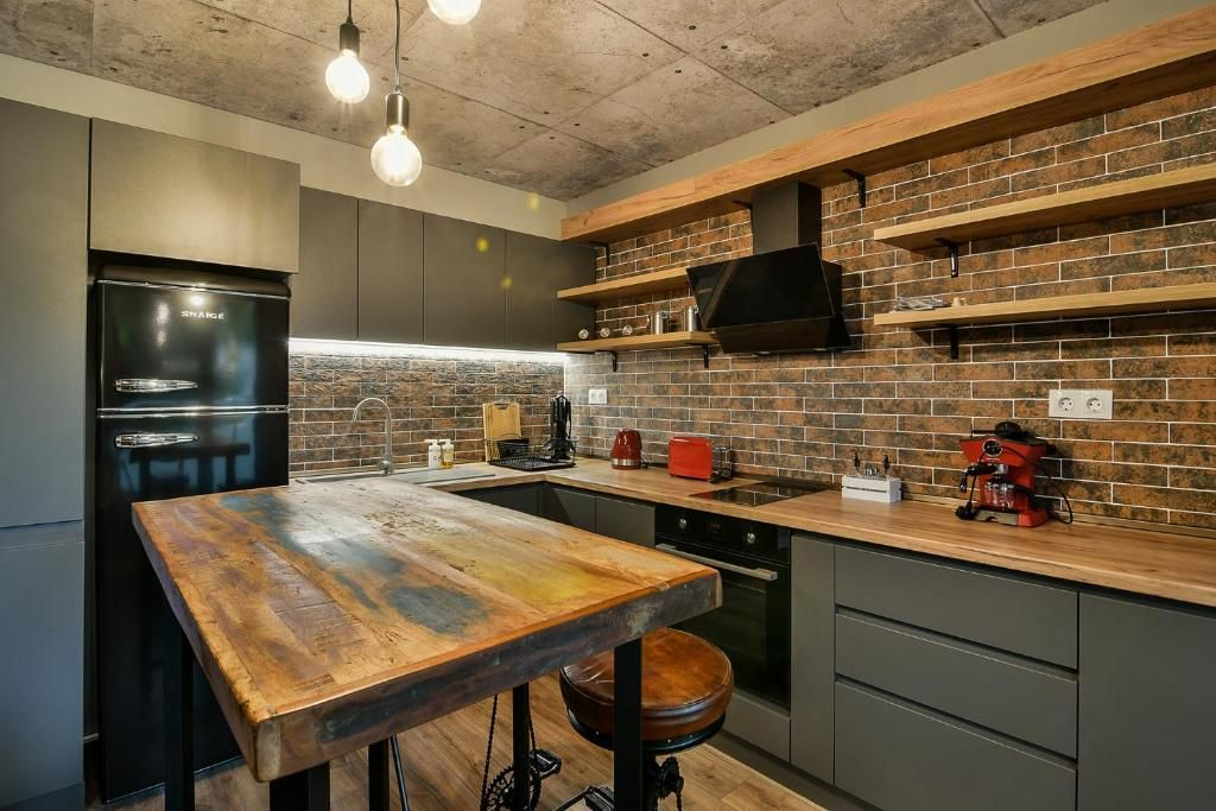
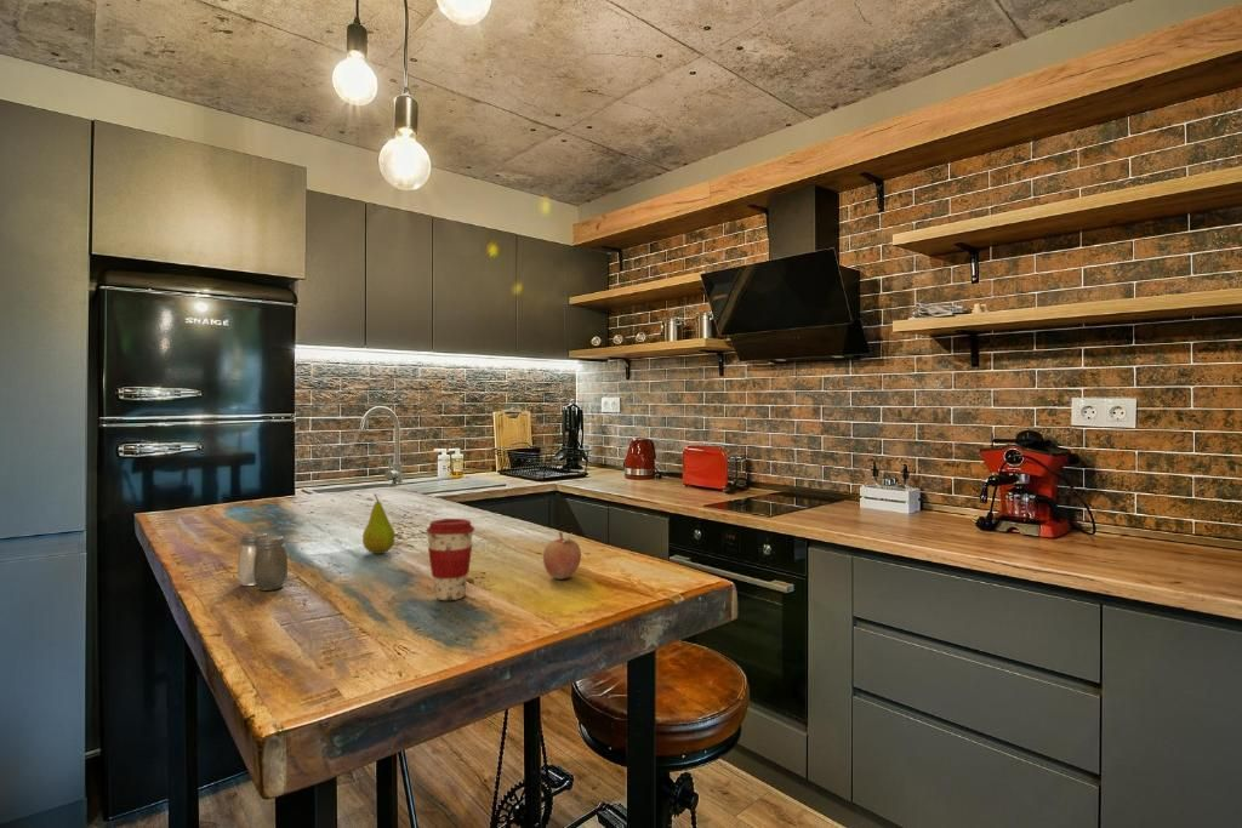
+ fruit (378, 523)
+ fruit (562, 554)
+ coffee cup (450, 558)
+ salt and pepper shaker (262, 560)
